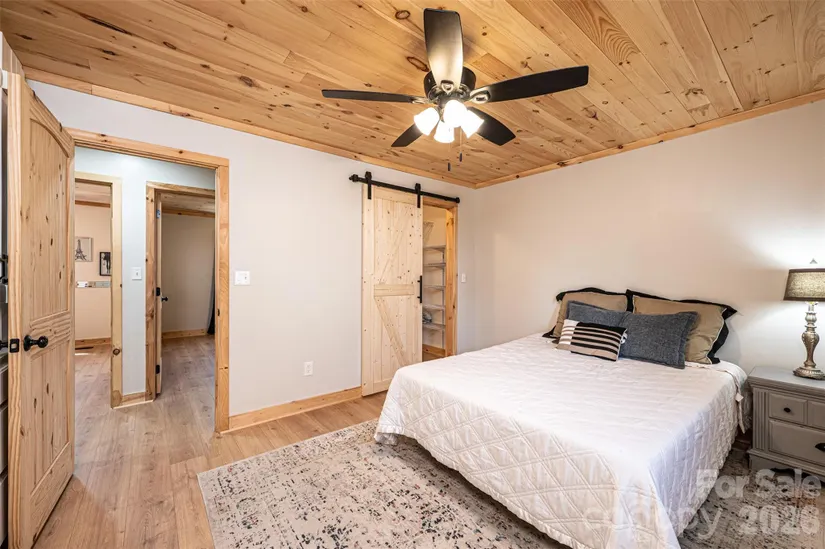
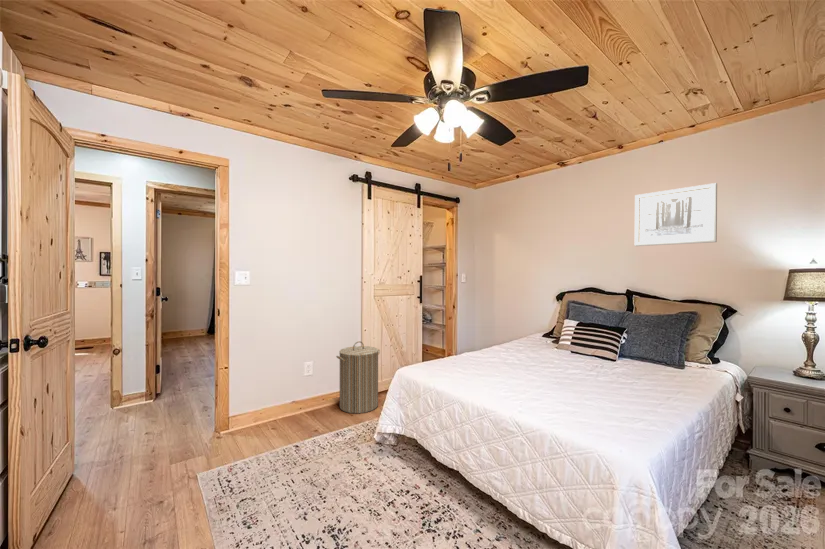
+ wall art (672, 217)
+ laundry hamper (359, 373)
